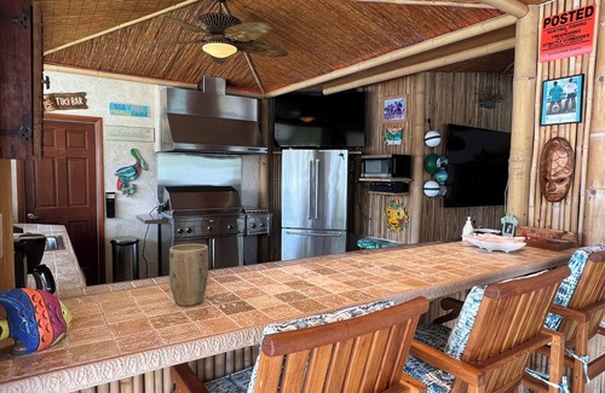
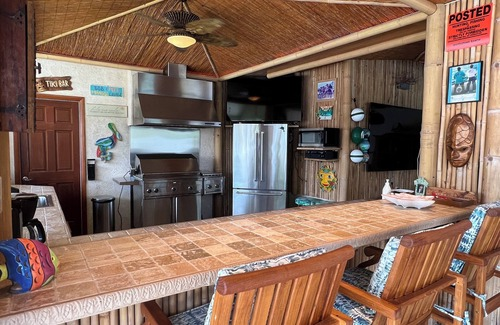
- plant pot (189, 273)
